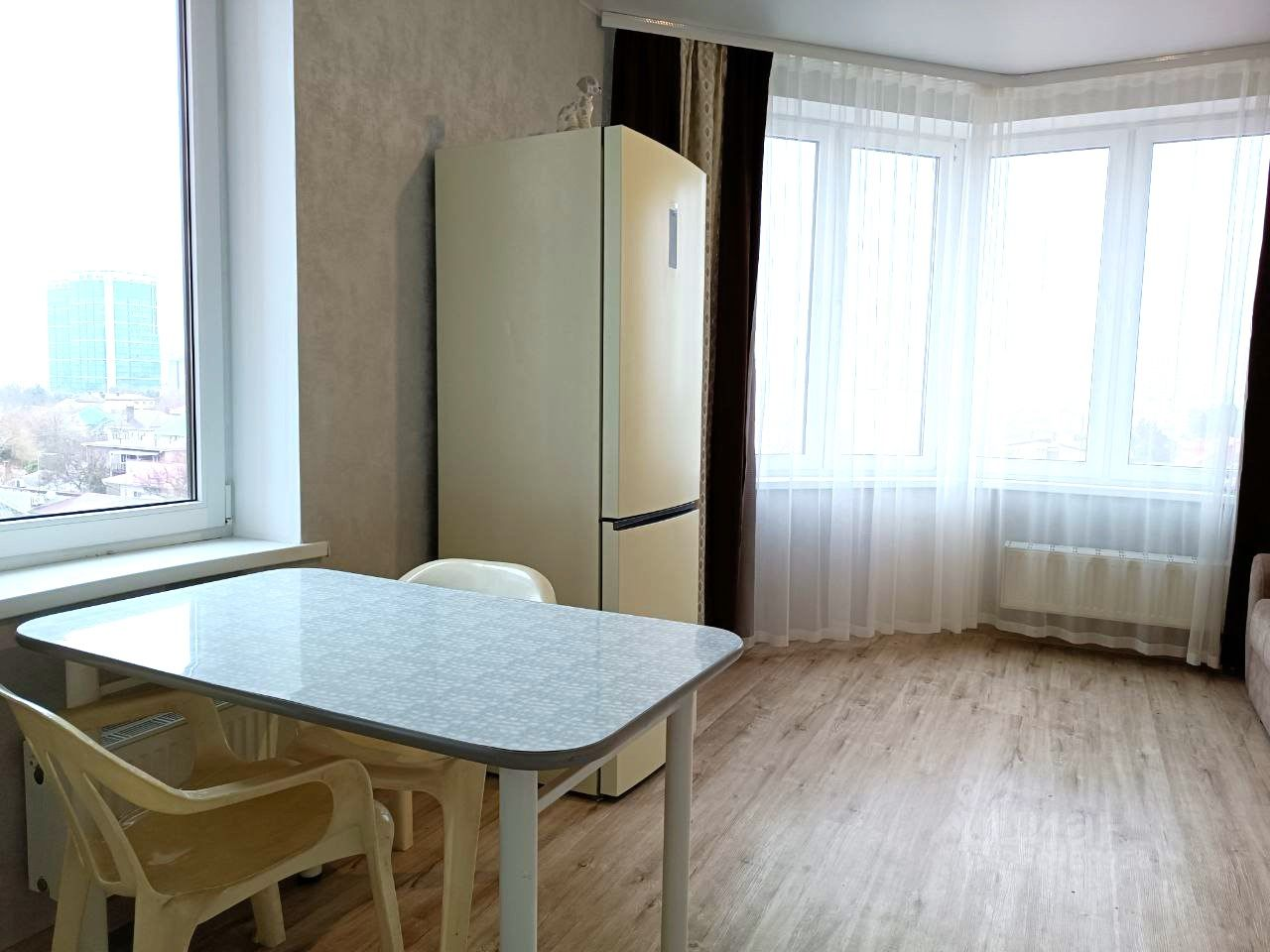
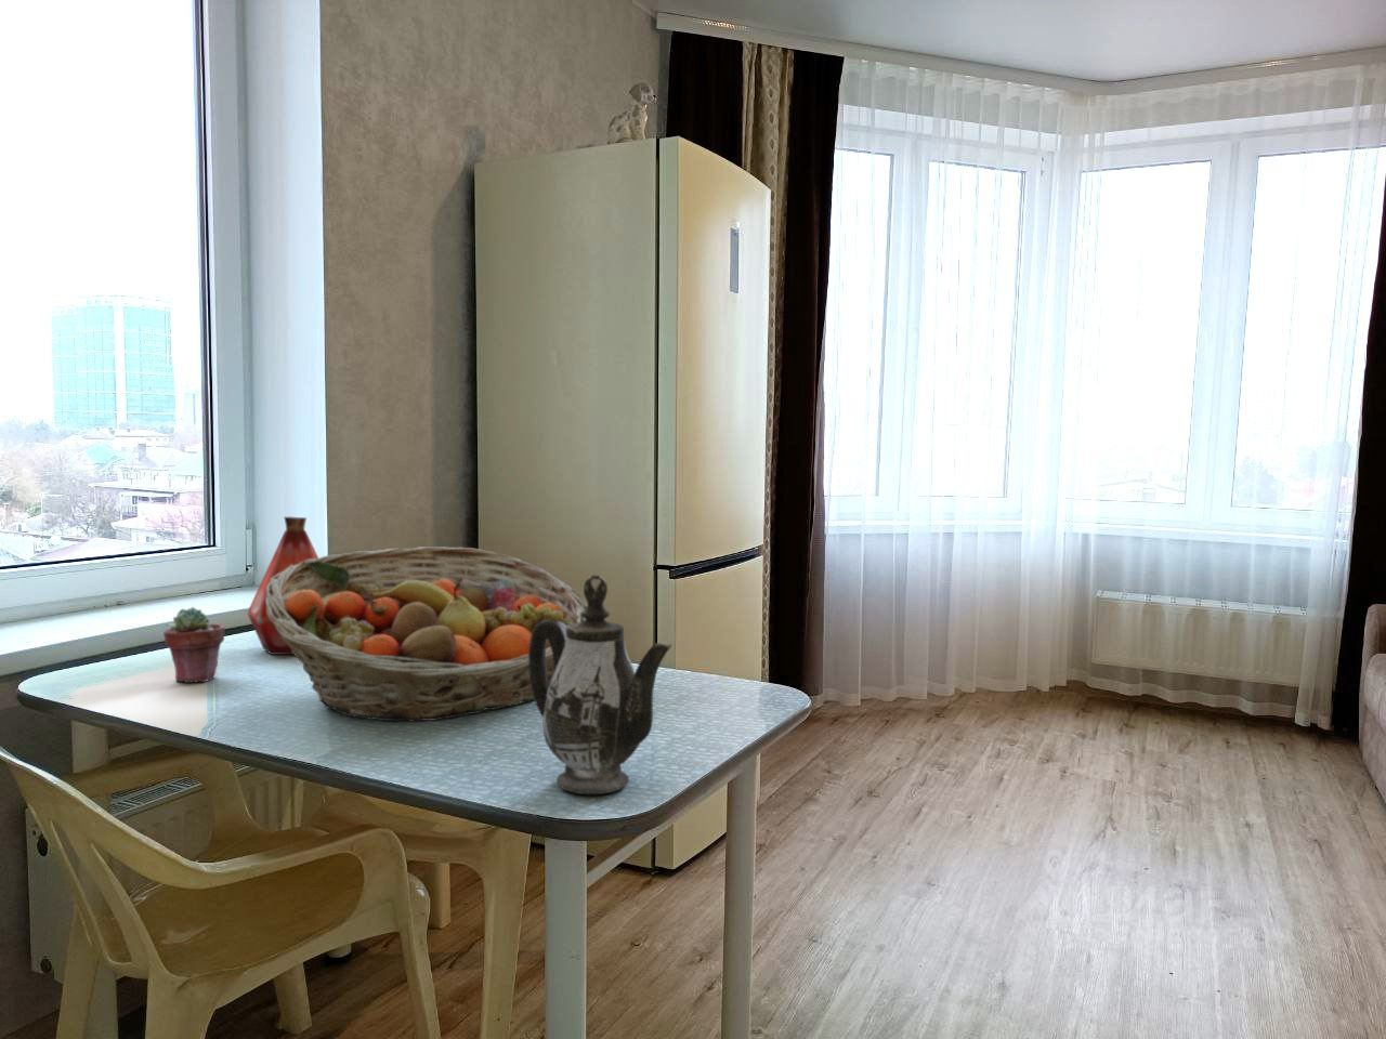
+ bottle (286, 569)
+ teapot (597, 681)
+ potted succulent (194, 642)
+ fruit basket (435, 625)
